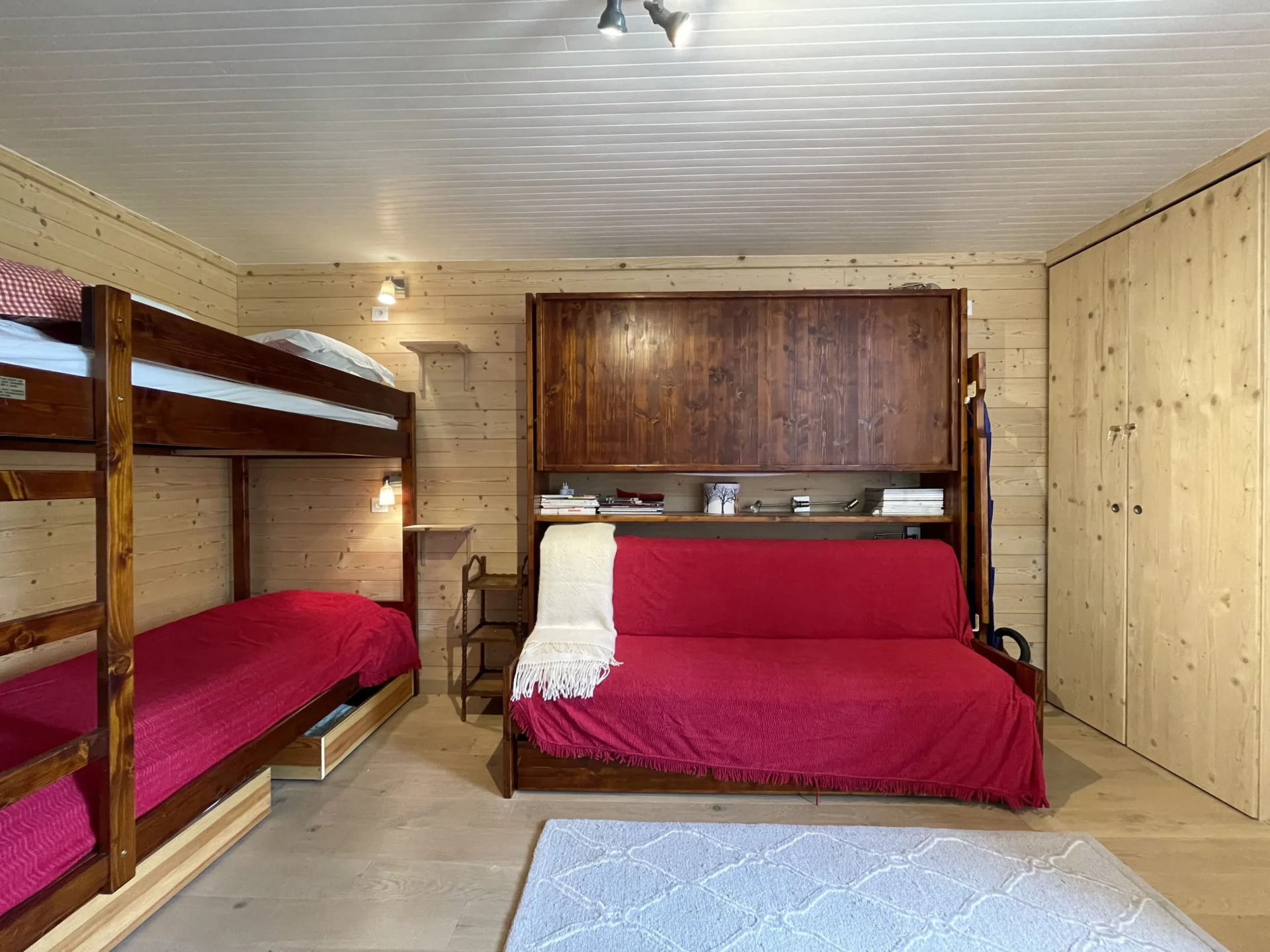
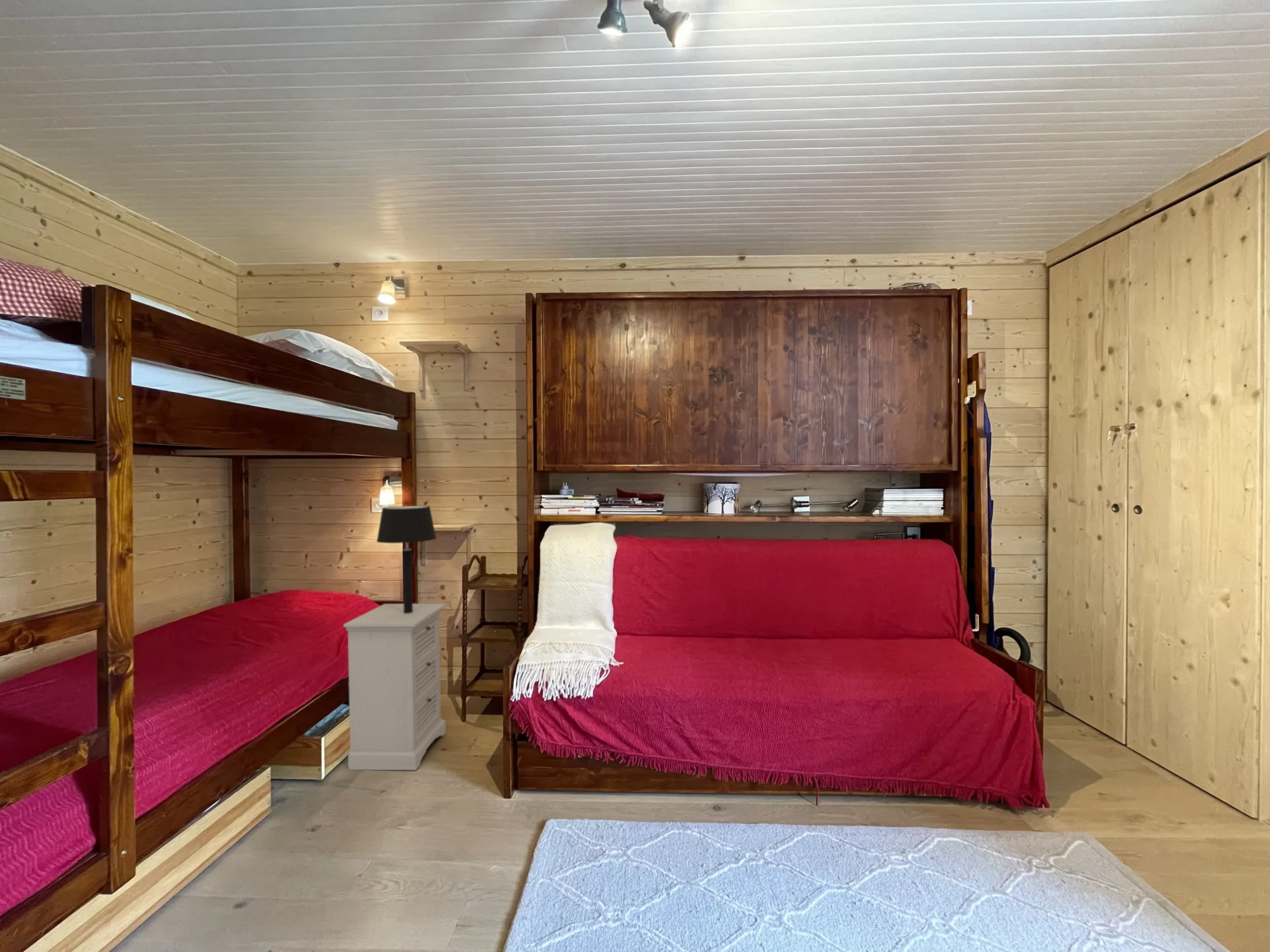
+ nightstand (400, 682)
+ table lamp (407, 559)
